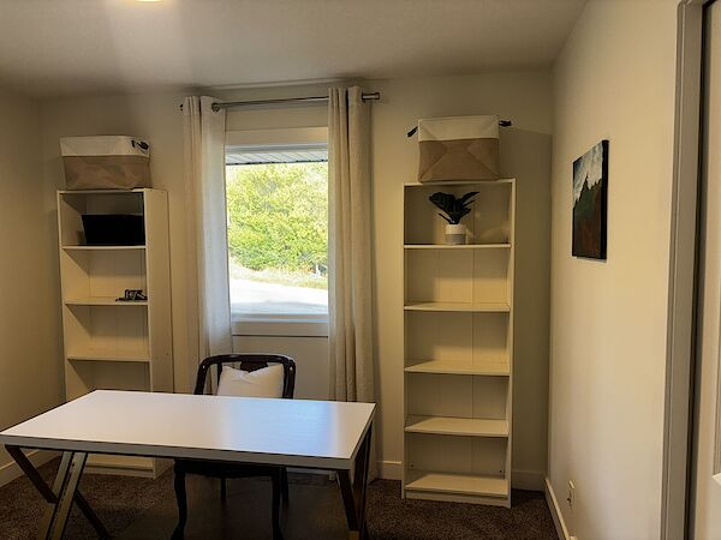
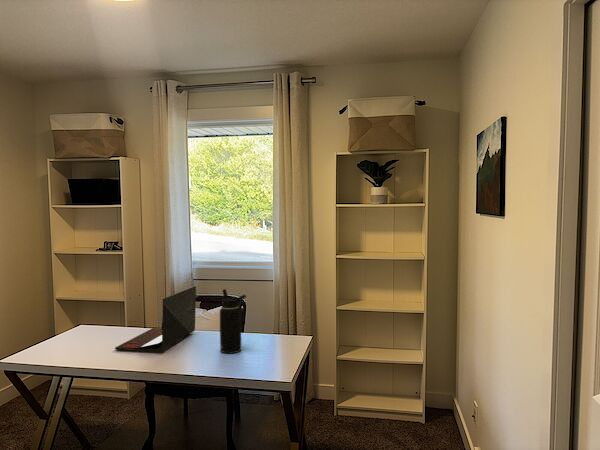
+ water bottle (233, 320)
+ laptop (162, 316)
